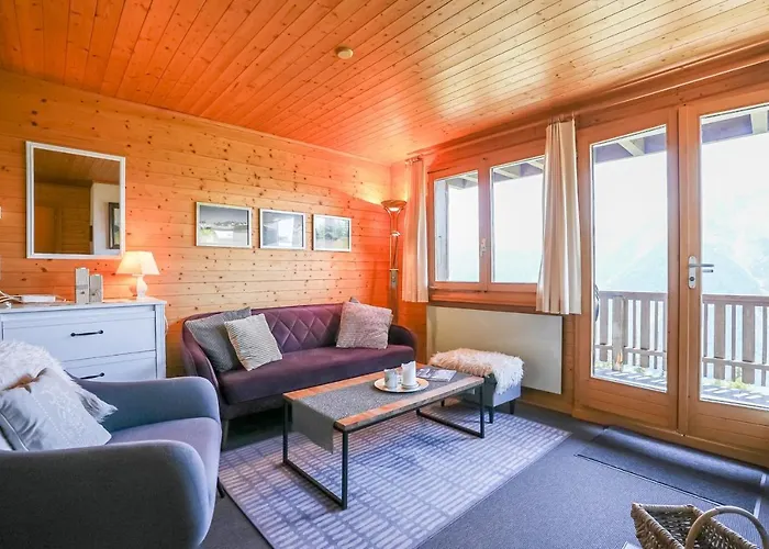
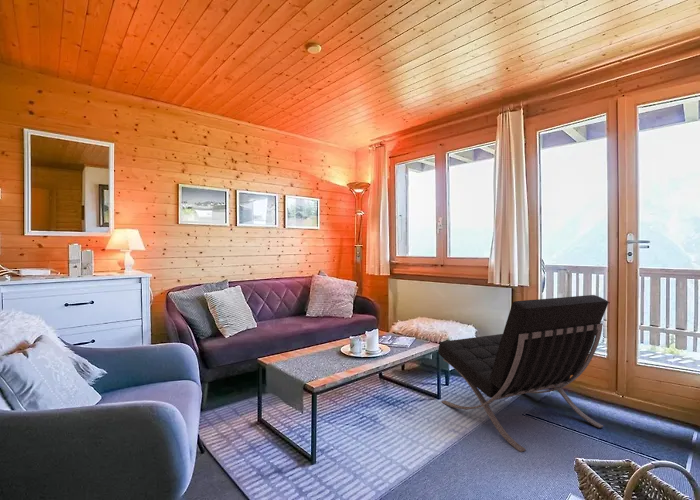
+ lounge chair (515, 352)
